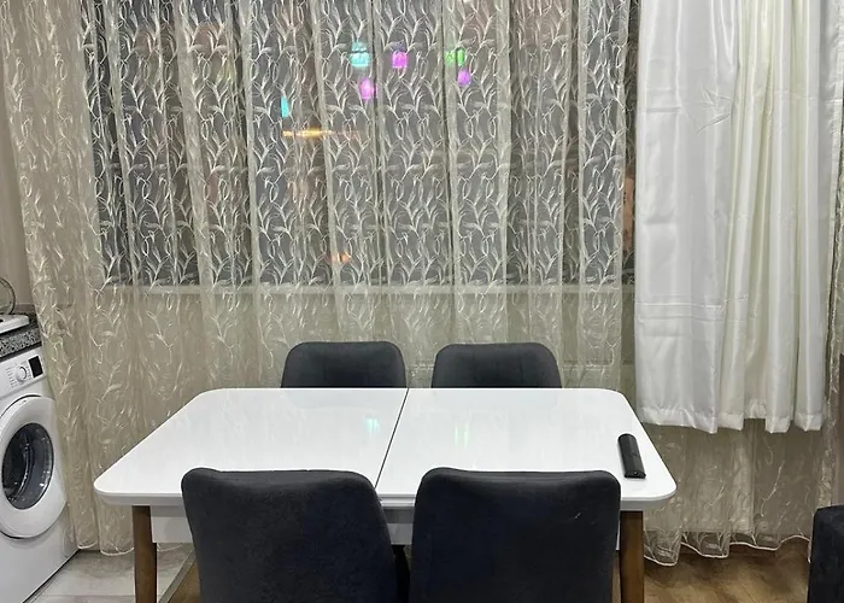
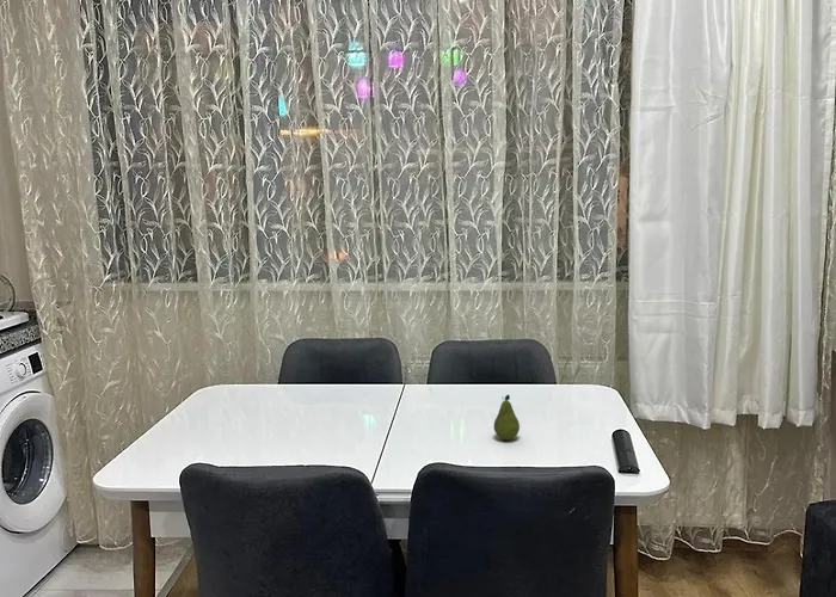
+ fruit (506, 417)
